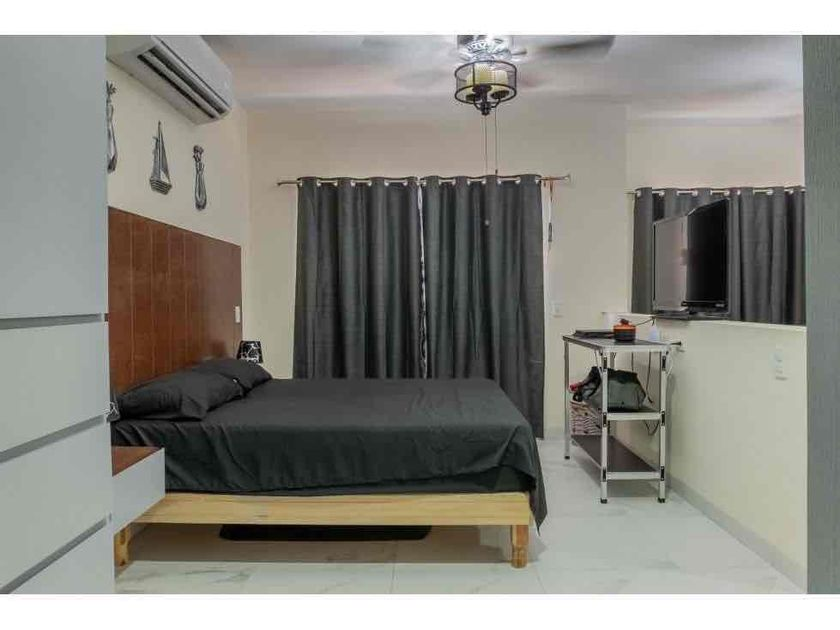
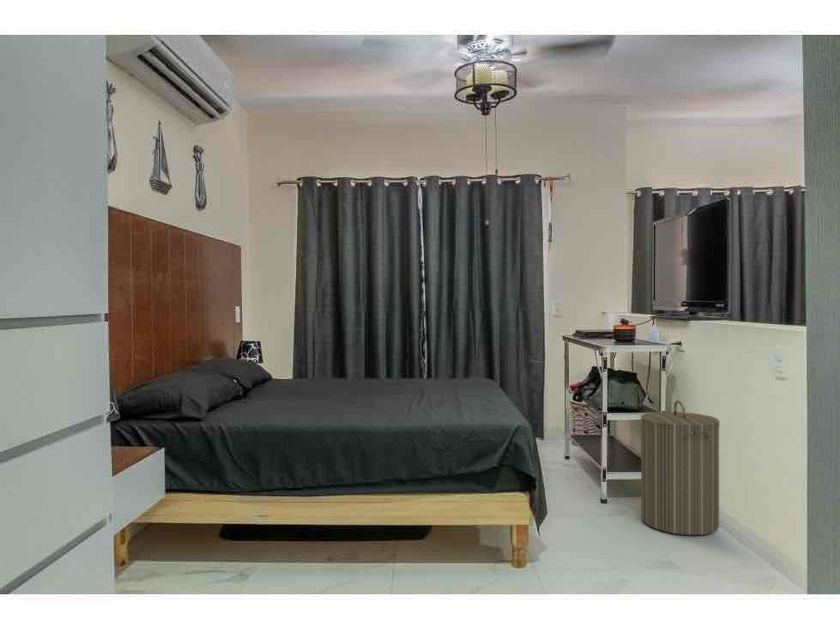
+ laundry hamper (679, 461)
